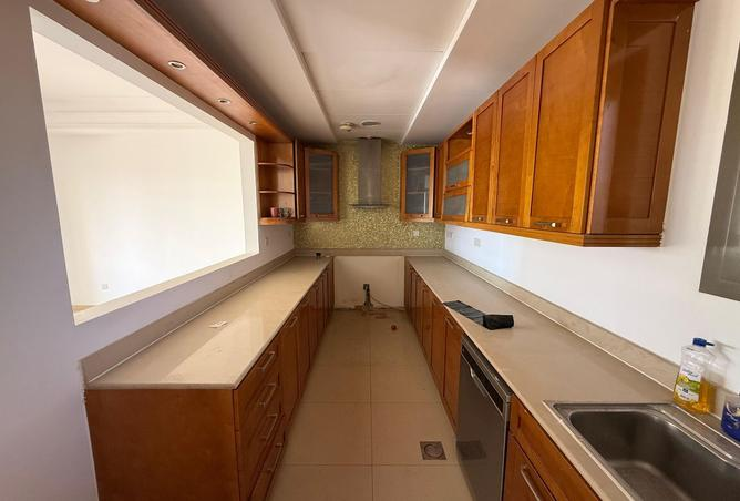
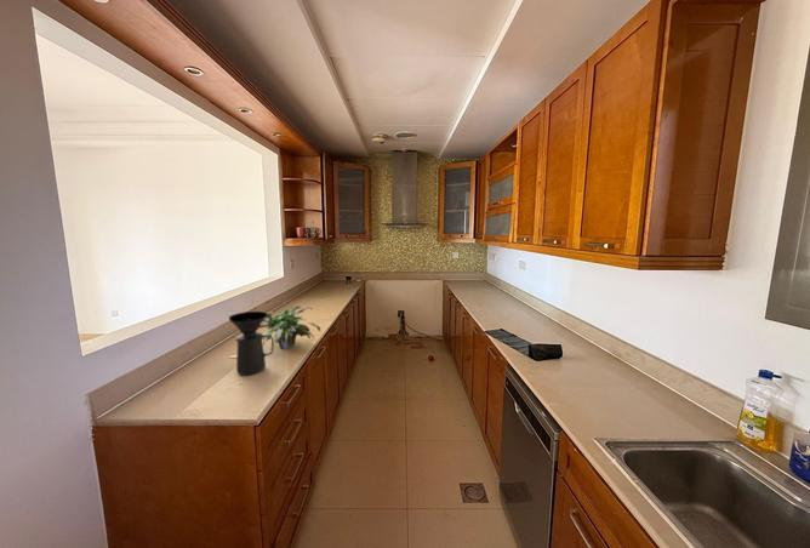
+ potted plant (286, 326)
+ coffee maker (250, 343)
